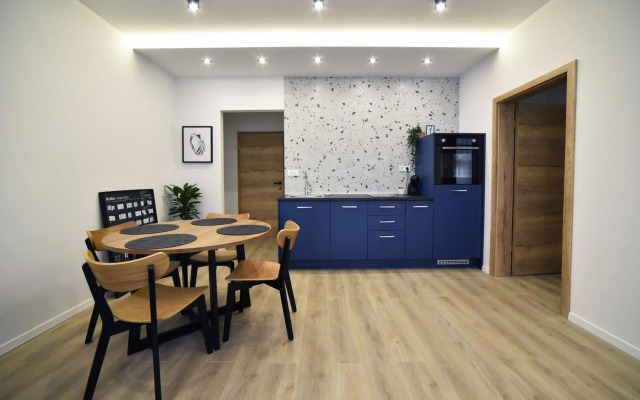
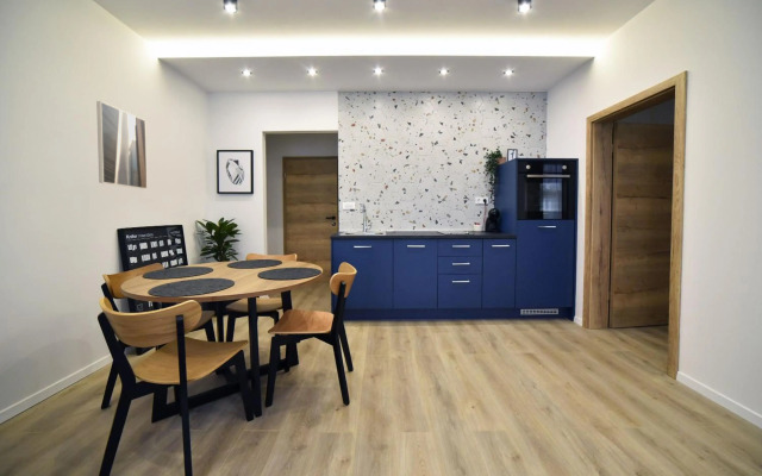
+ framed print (124, 149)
